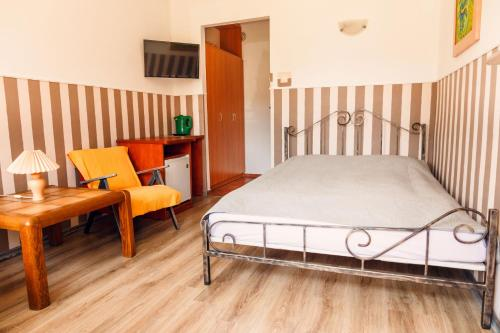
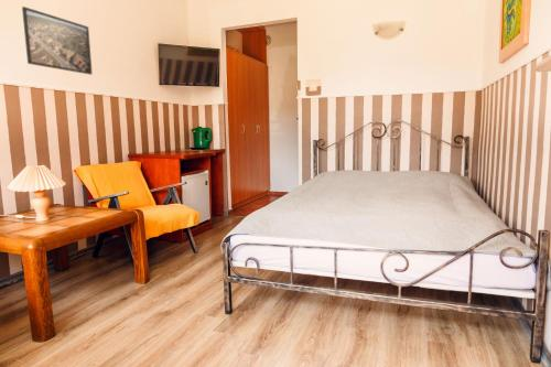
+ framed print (60, 43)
